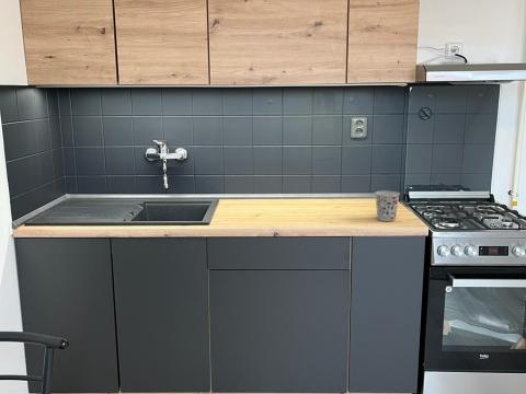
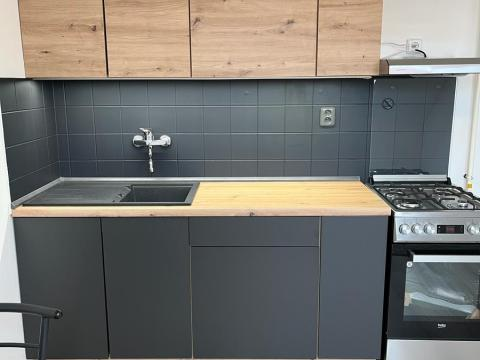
- cup (387, 206)
